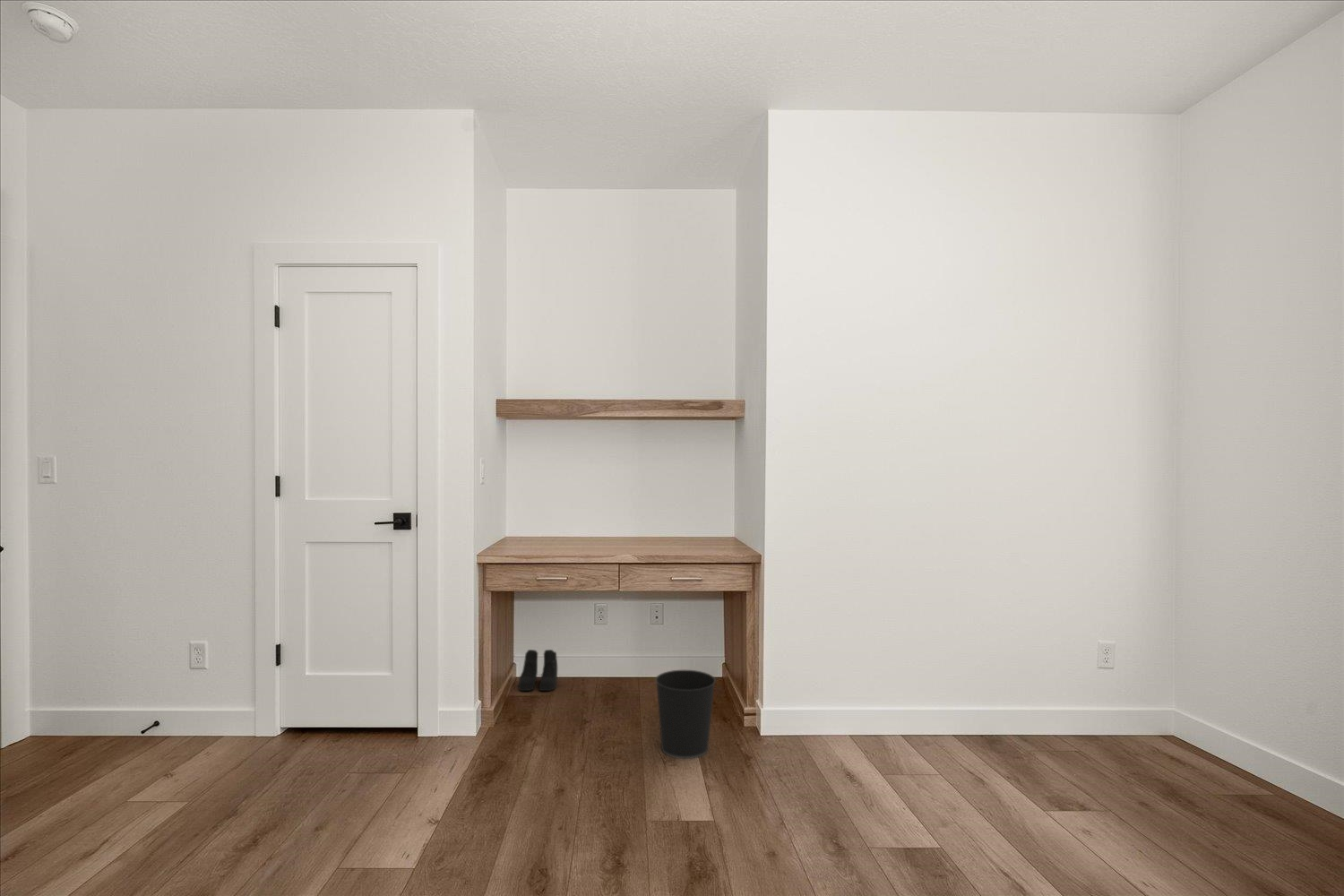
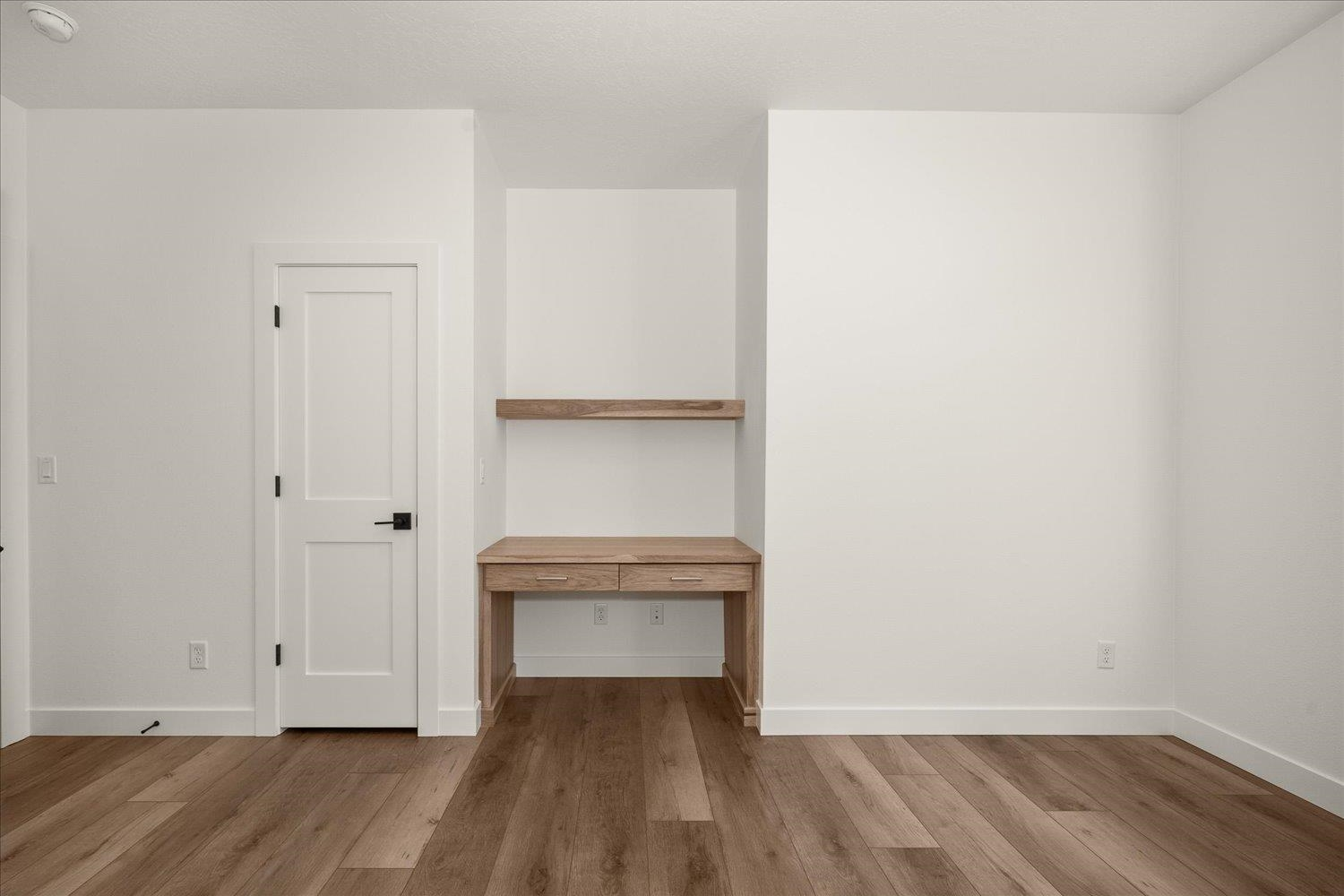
- boots (537, 668)
- wastebasket (685, 714)
